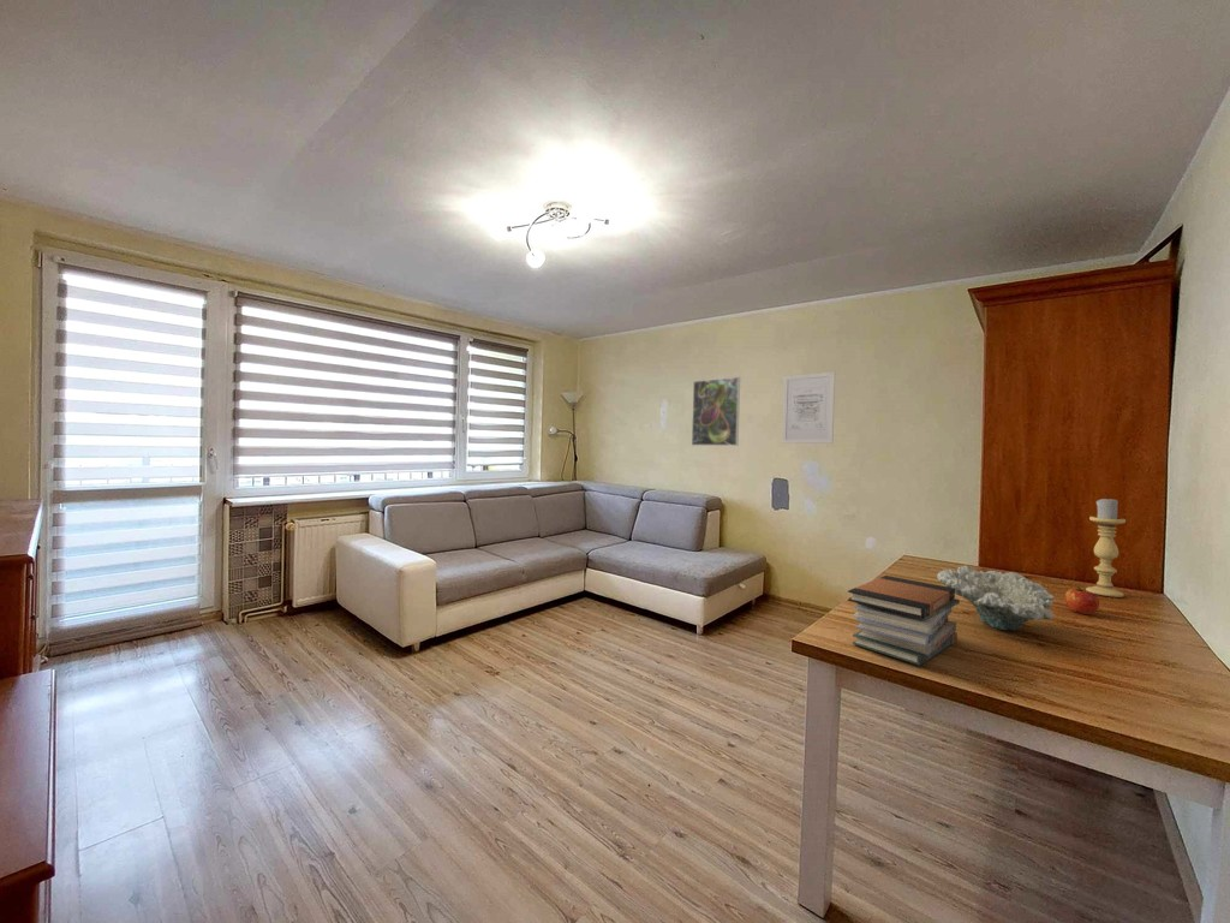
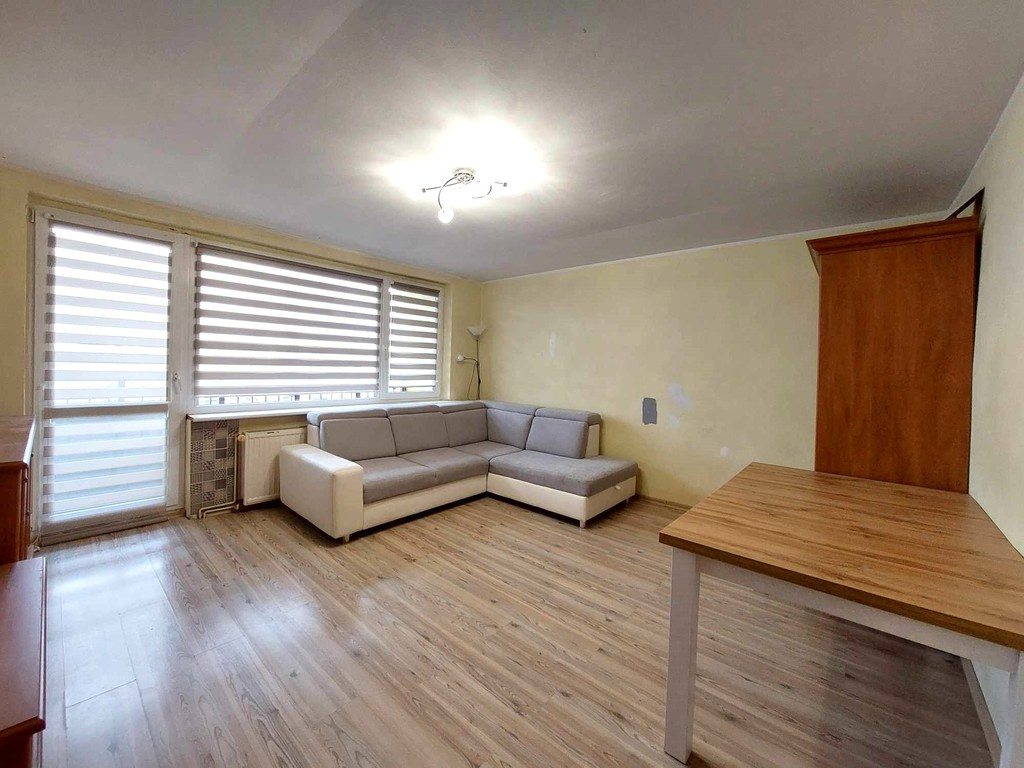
- candle holder (1106, 544)
- book stack (903, 615)
- decorative bowl (993, 599)
- wall art (807, 409)
- apple (1081, 600)
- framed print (715, 412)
